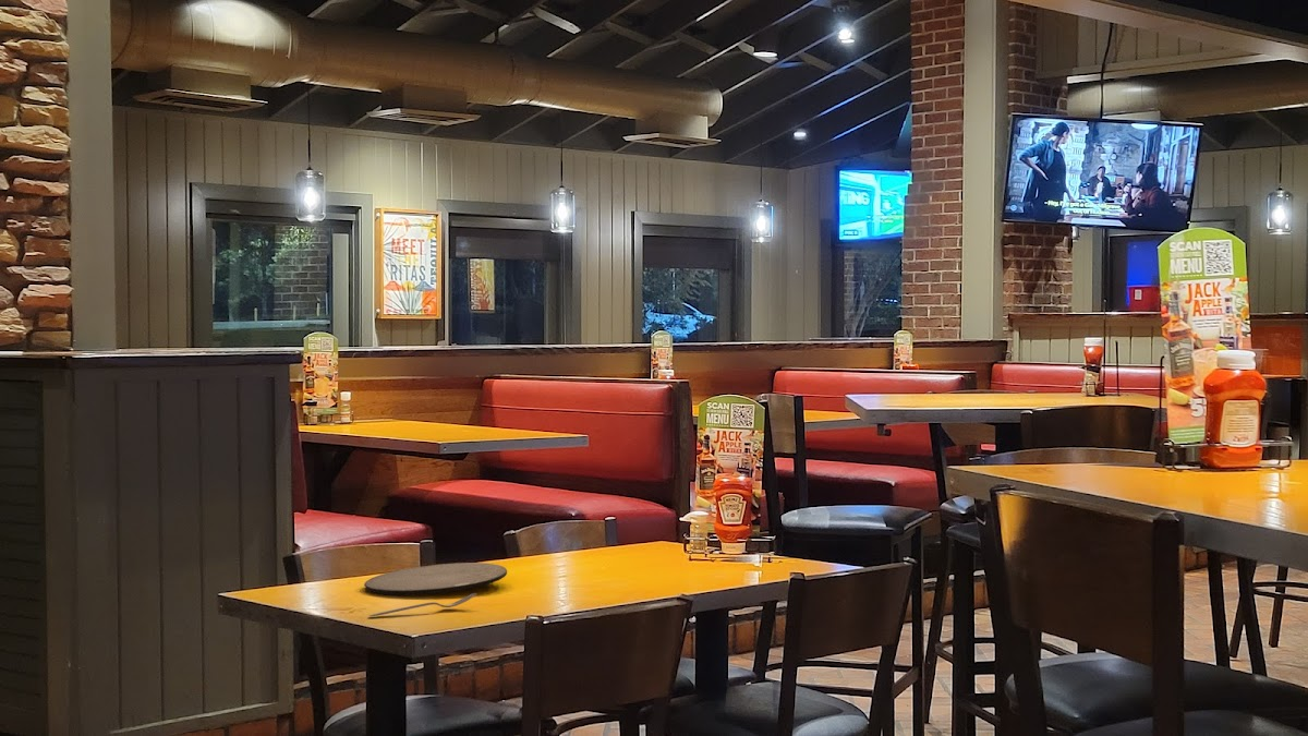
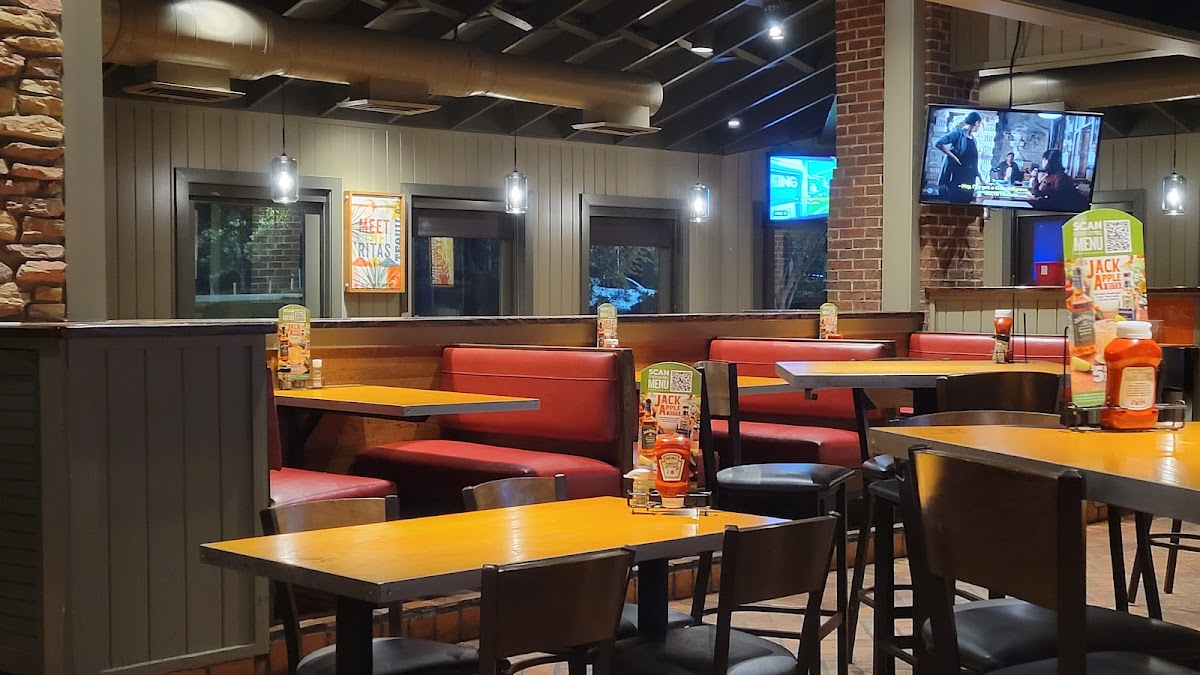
- fork (423, 604)
- plate (436, 578)
